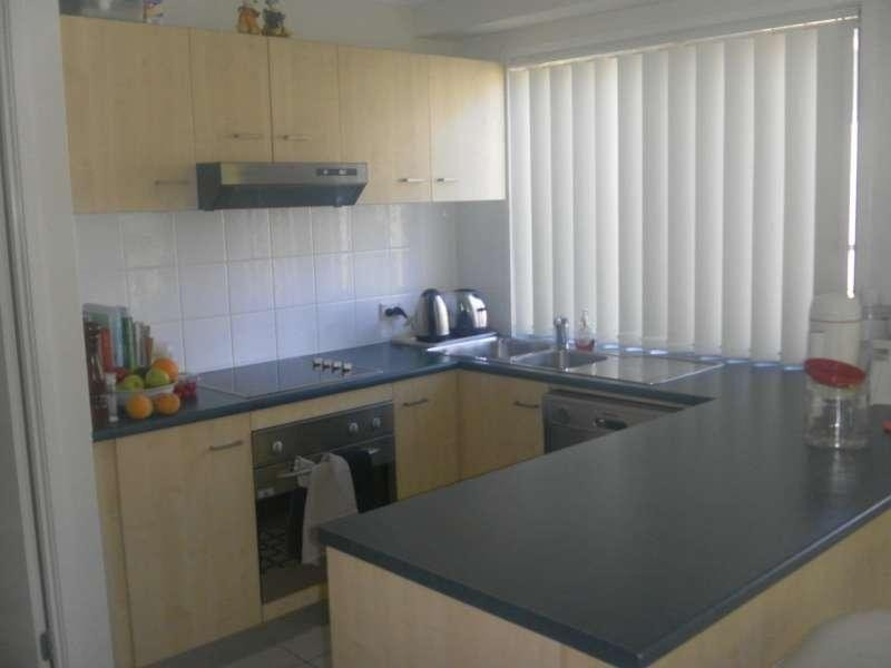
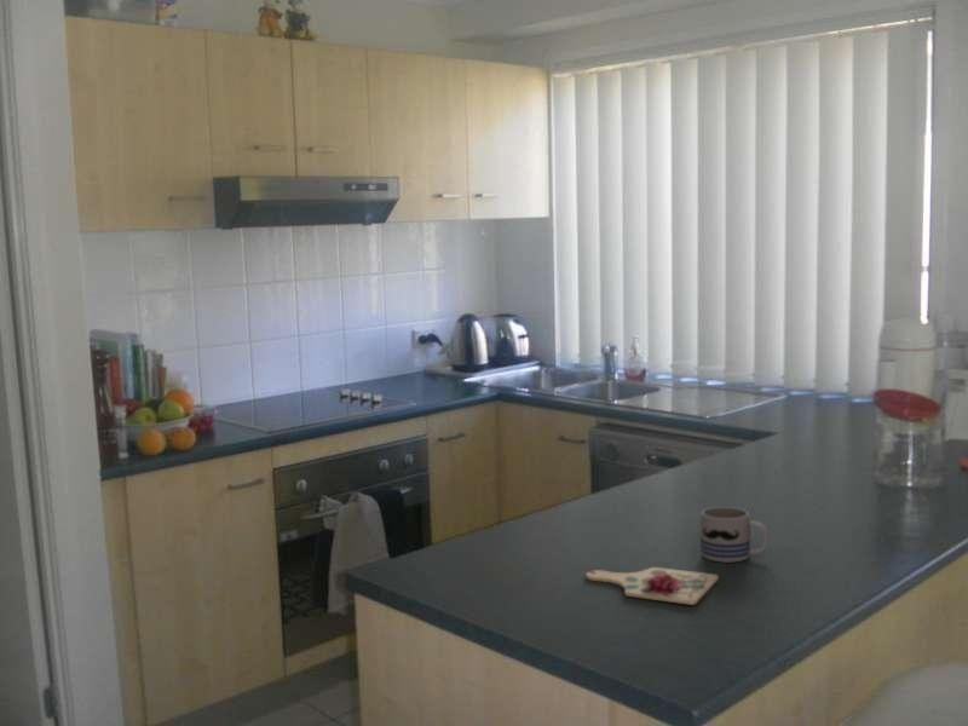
+ mug (733, 534)
+ cutting board (645, 576)
